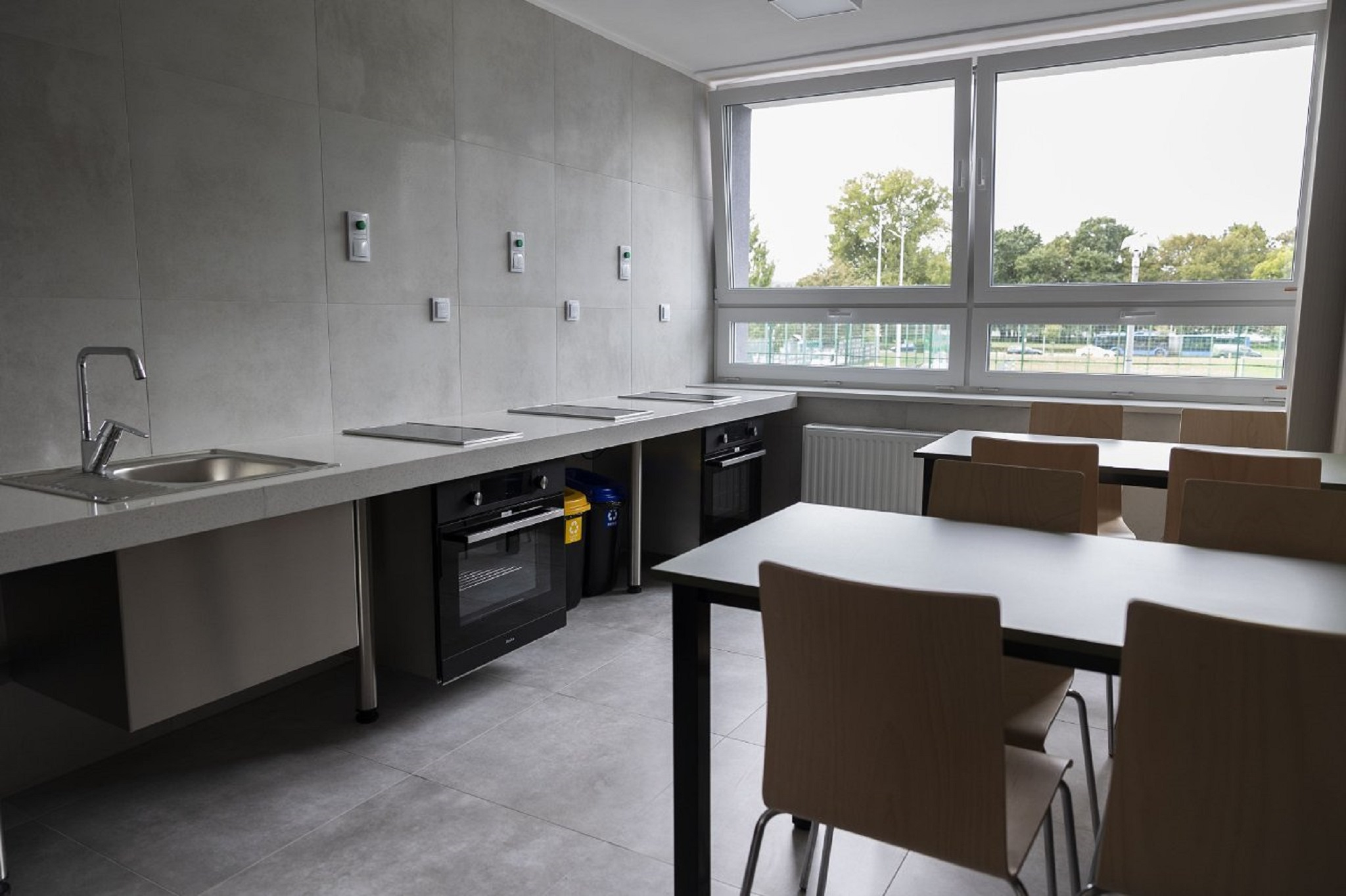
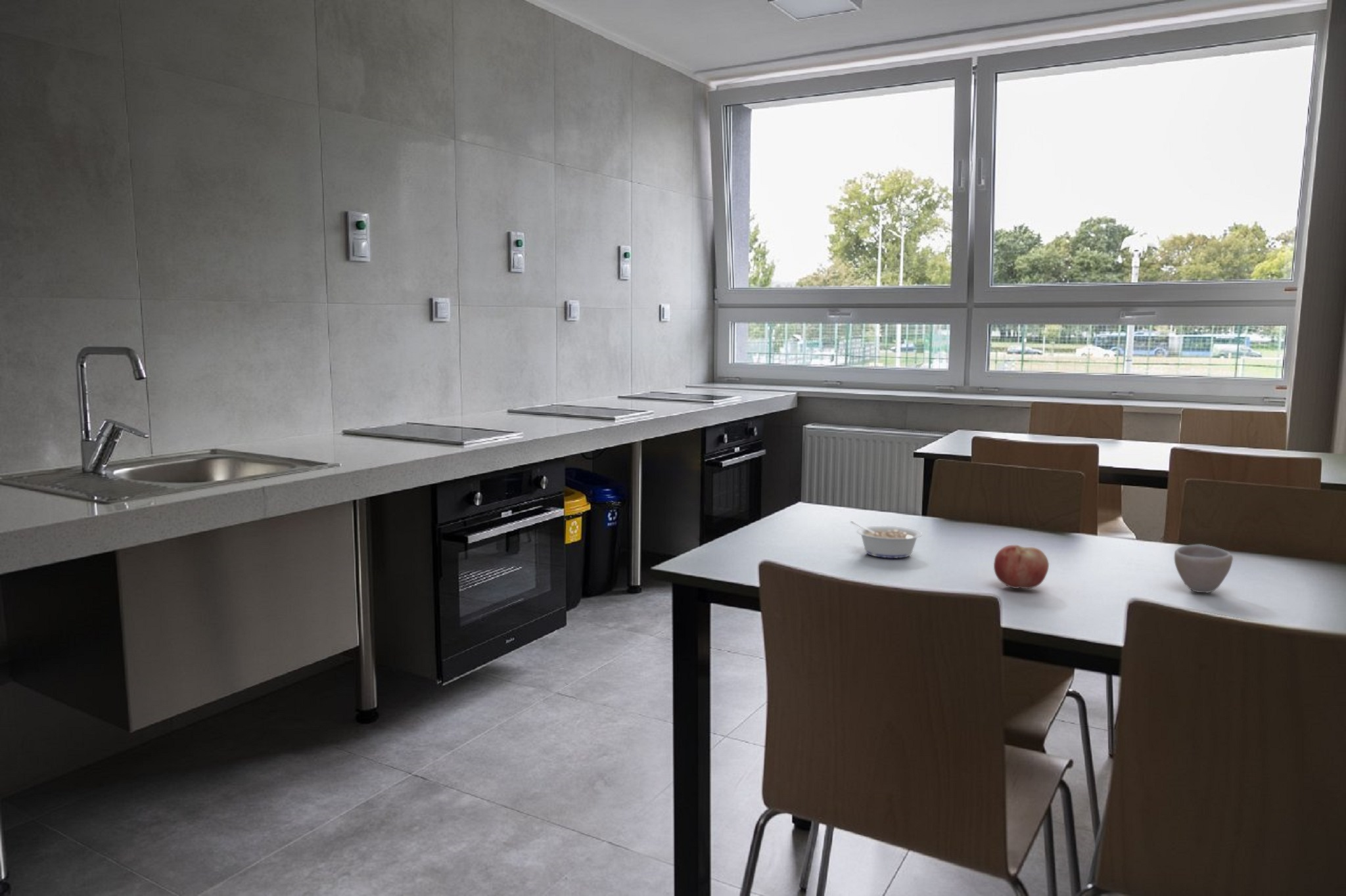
+ fruit (1021, 567)
+ cup (1199, 568)
+ legume (886, 540)
